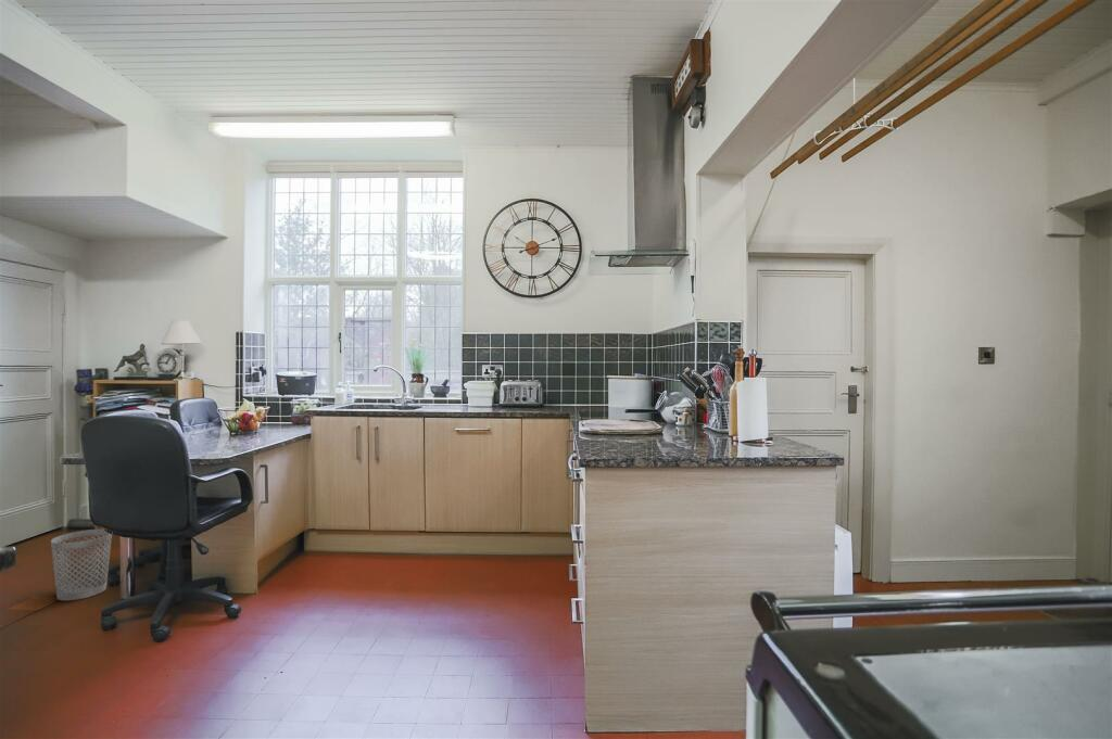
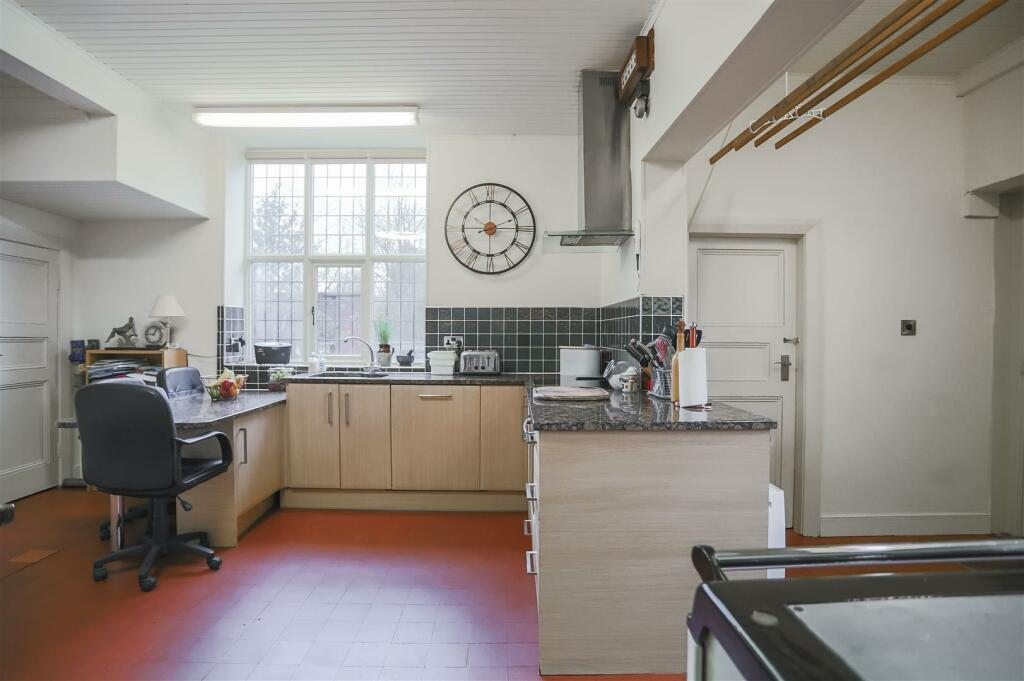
- wastebasket (81, 564)
